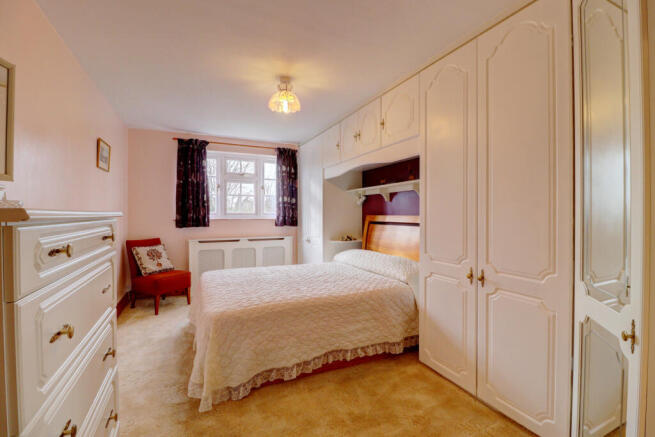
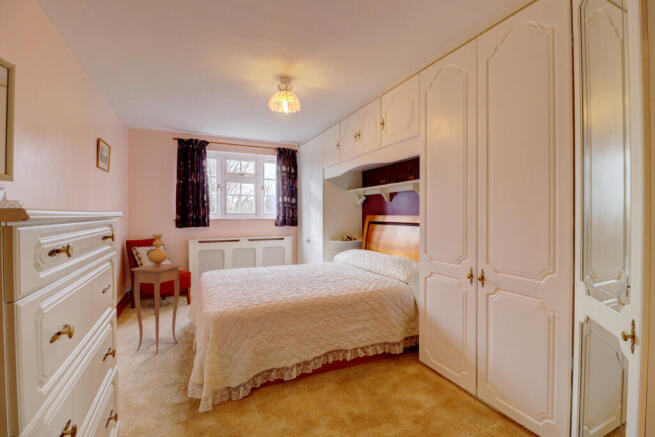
+ side table (157, 306)
+ vase (157, 250)
